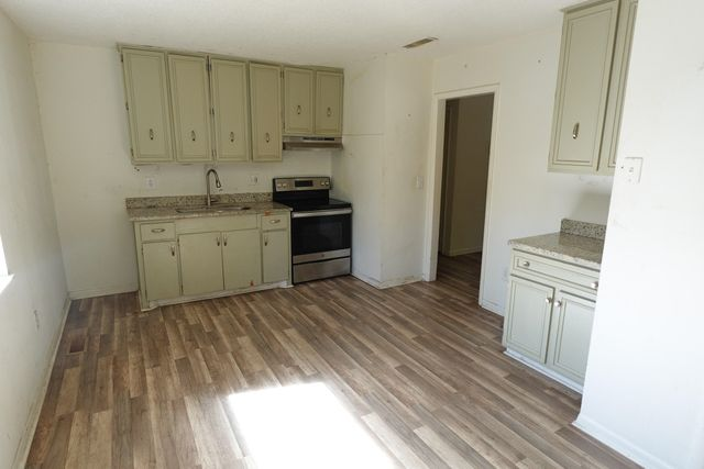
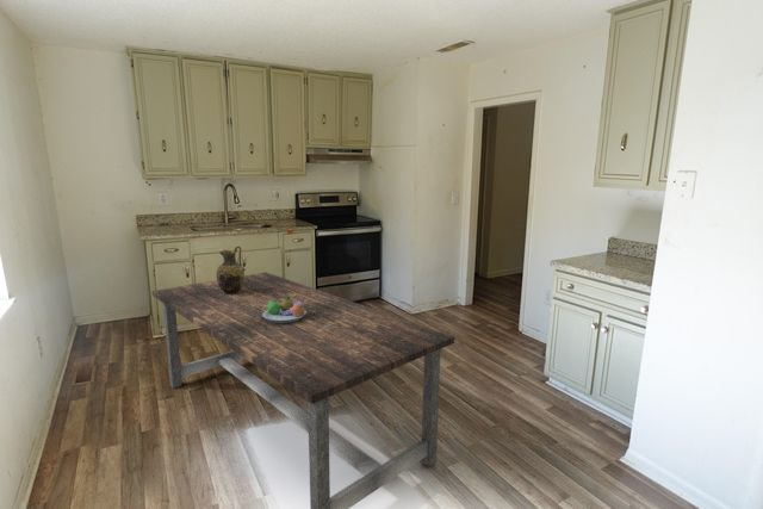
+ dining table (281, 366)
+ fruit bowl (284, 308)
+ pitcher (230, 268)
